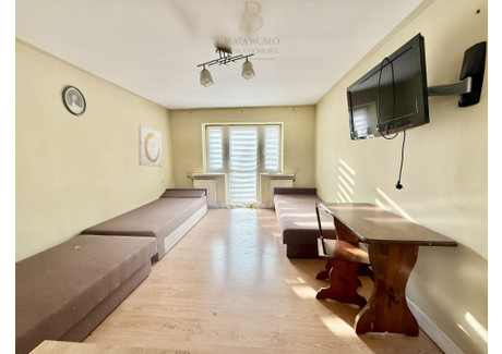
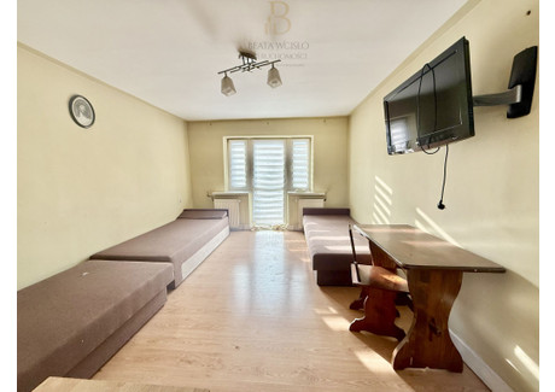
- wall art (151, 147)
